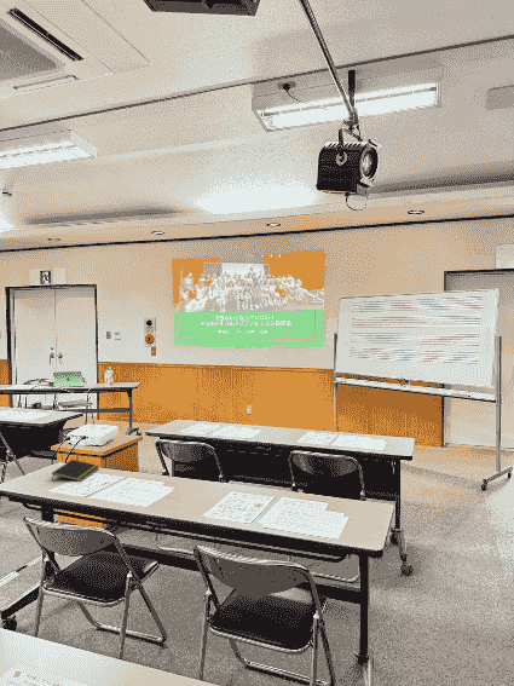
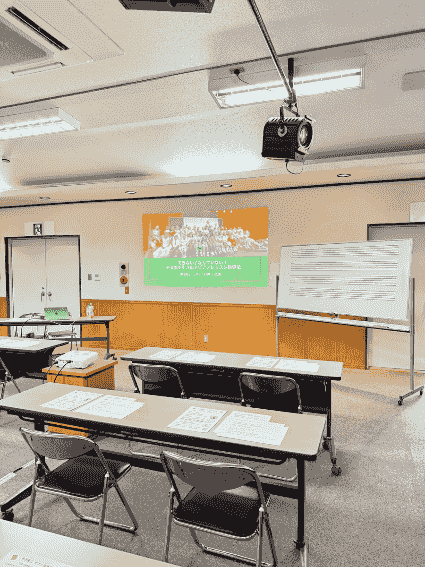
- notepad (76, 469)
